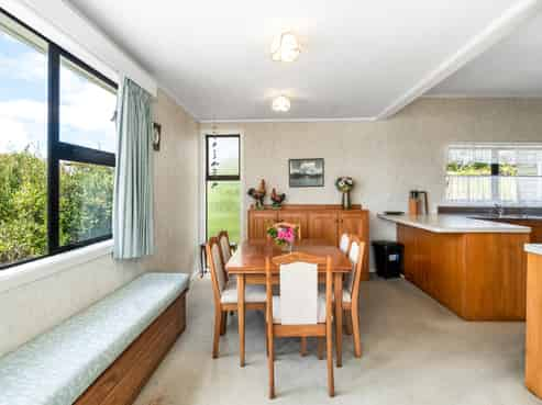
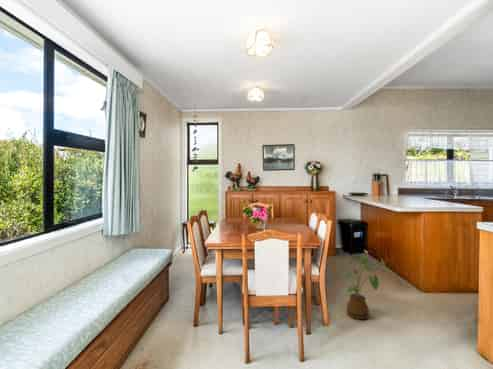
+ house plant (361, 286)
